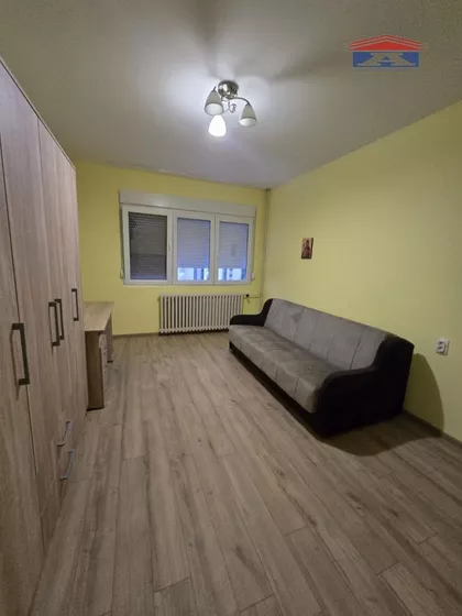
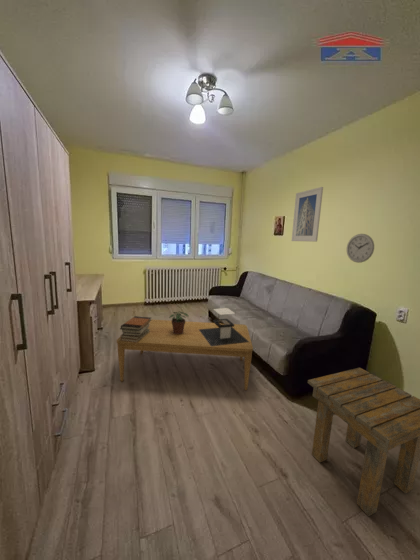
+ wall clock (359, 248)
+ book stack (136, 328)
+ side table (364, 434)
+ architectural model (223, 323)
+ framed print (306, 216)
+ potted plant (178, 322)
+ coffee table (187, 350)
